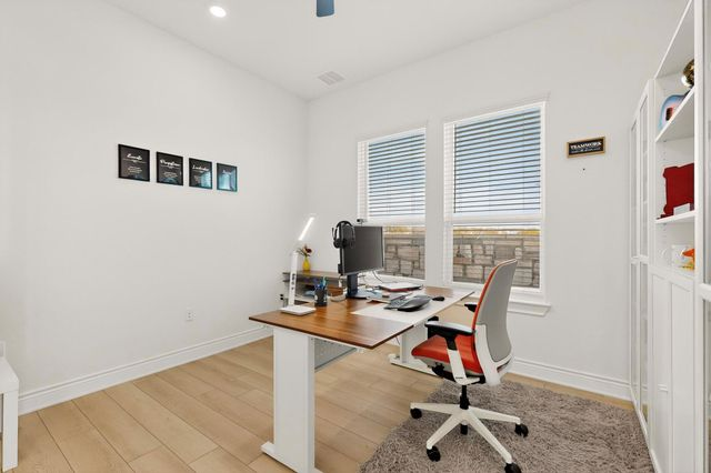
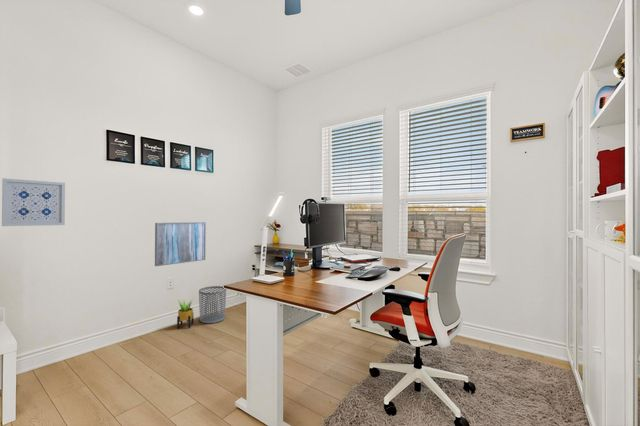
+ potted plant (185, 312)
+ wall art (35, 203)
+ wall art (181, 242)
+ waste bin (212, 304)
